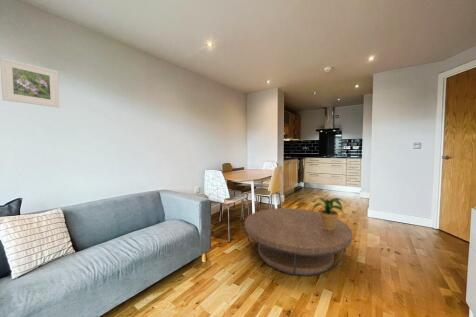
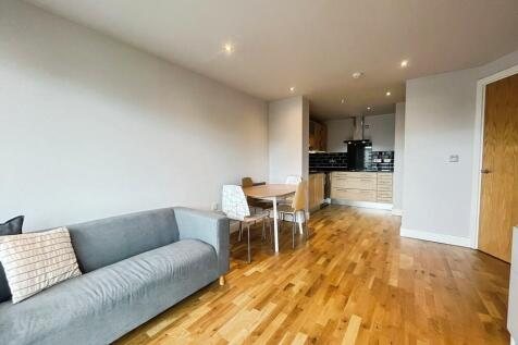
- coffee table (294, 238)
- potted plant (329, 212)
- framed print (32, 84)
